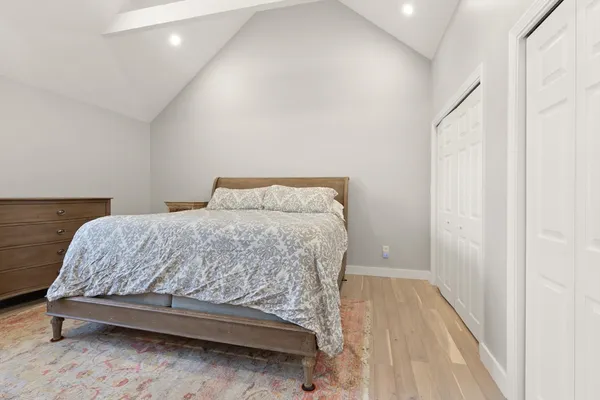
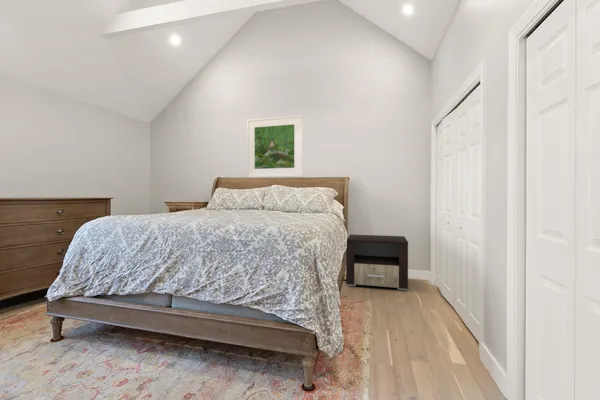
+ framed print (274, 147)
+ nightstand (376, 260)
